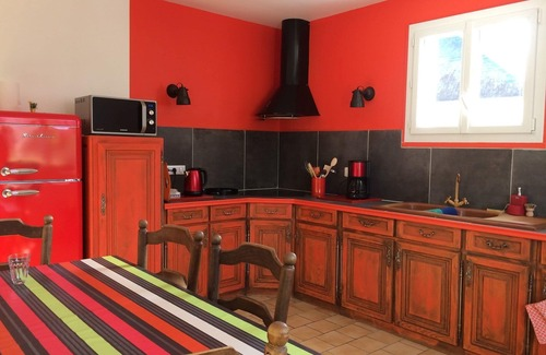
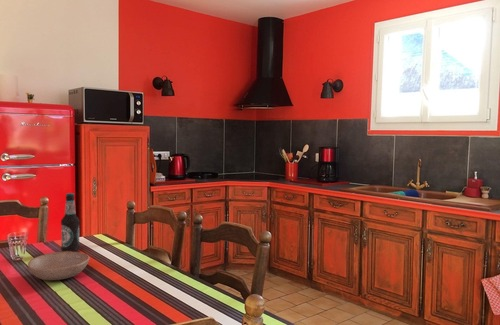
+ bottle (70, 222)
+ bowl (59, 267)
